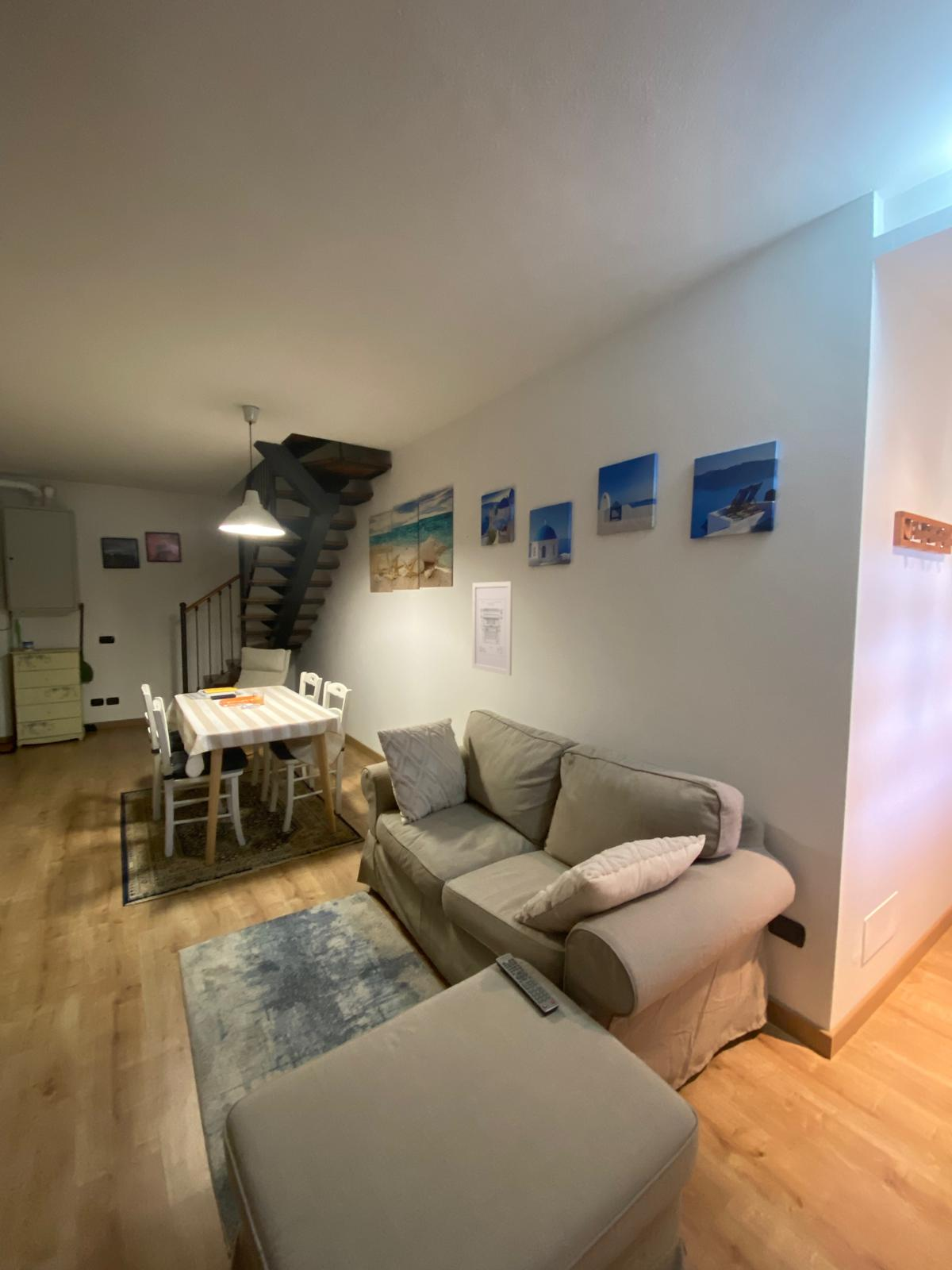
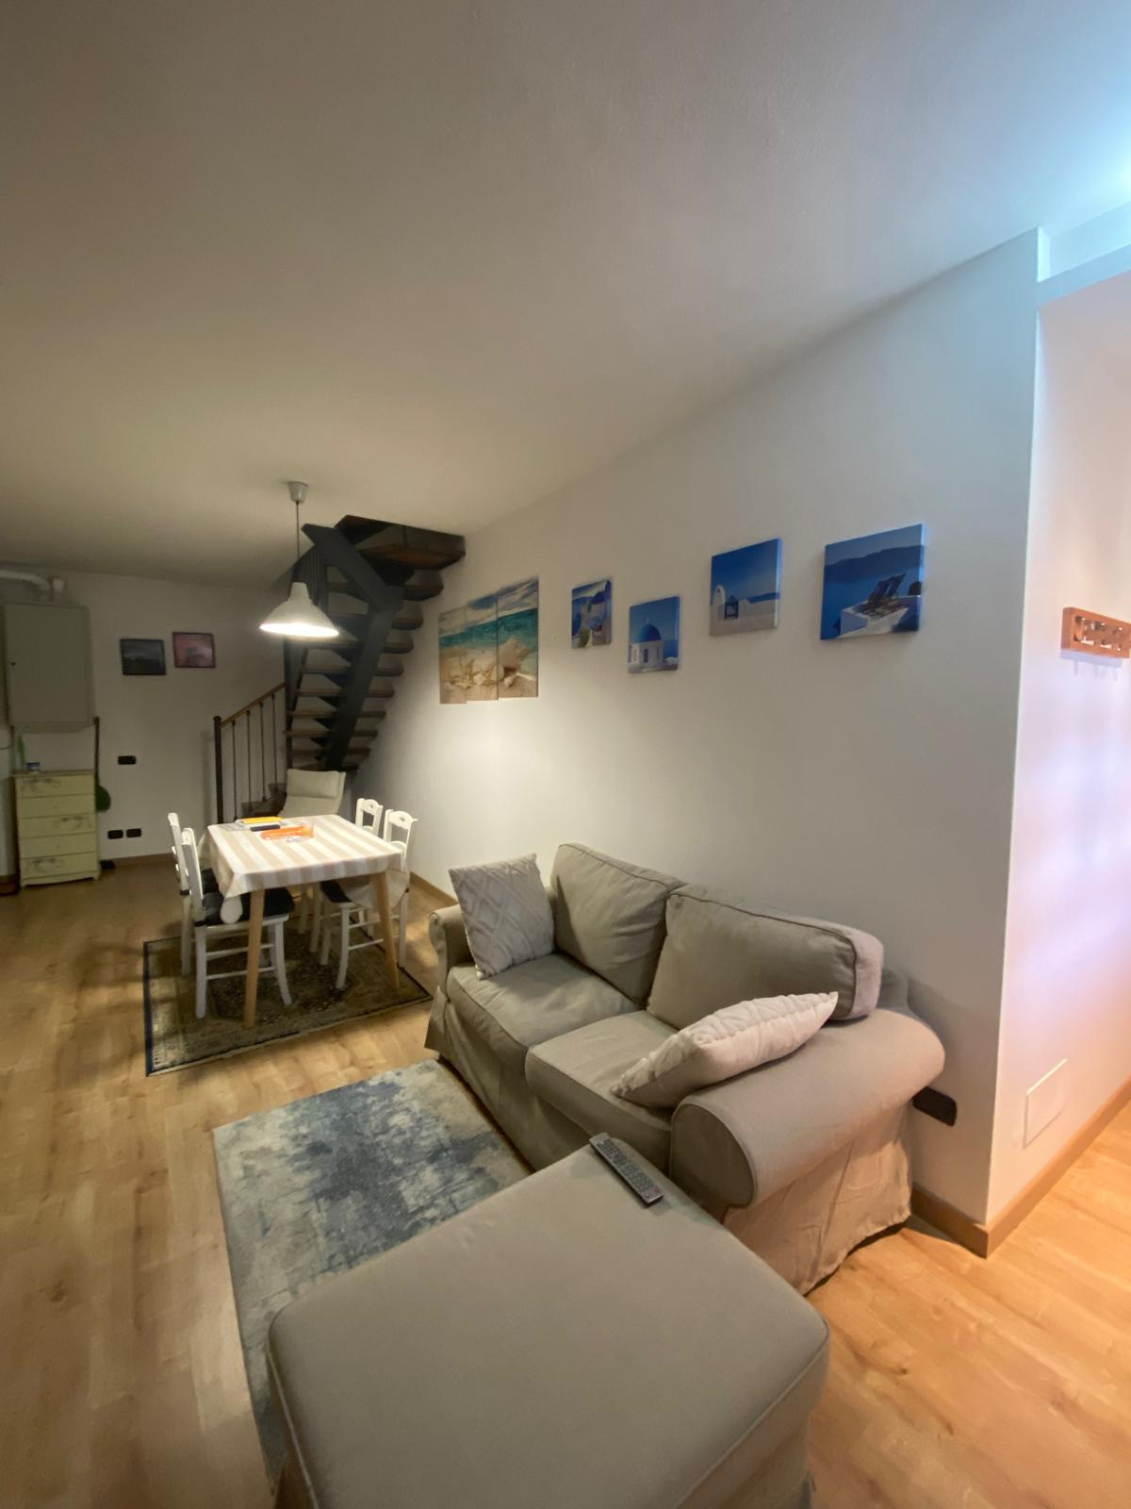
- wall art (491, 627)
